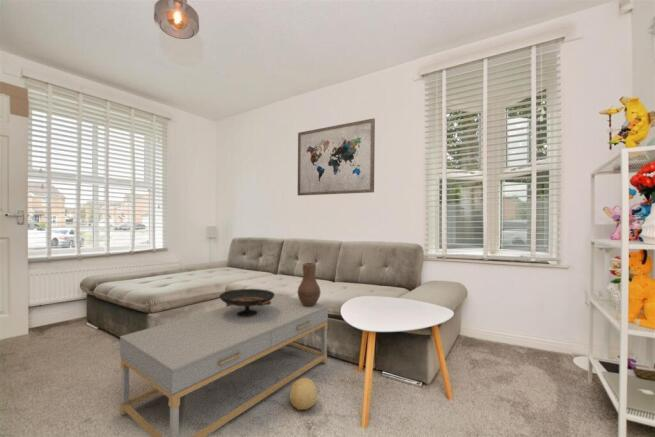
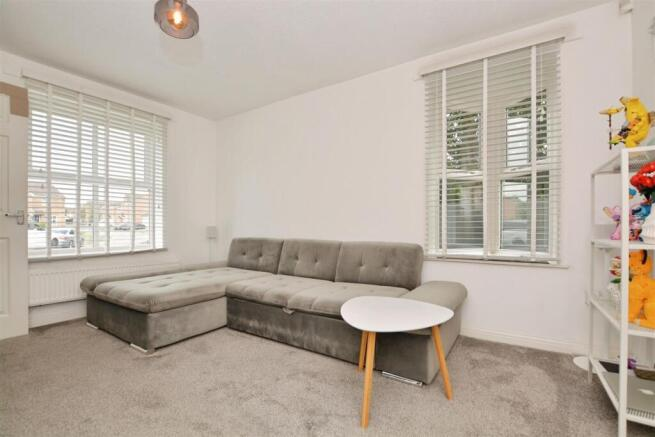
- vase (309, 284)
- wall art (333, 160)
- coffee table (240, 351)
- decorative ball (303, 392)
- decorative bowl (247, 303)
